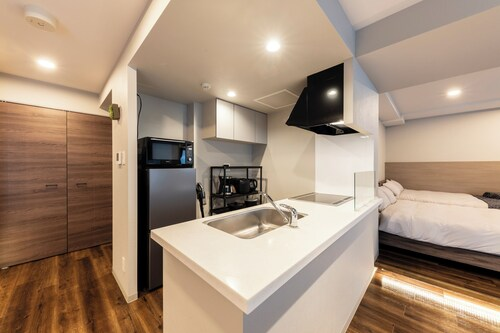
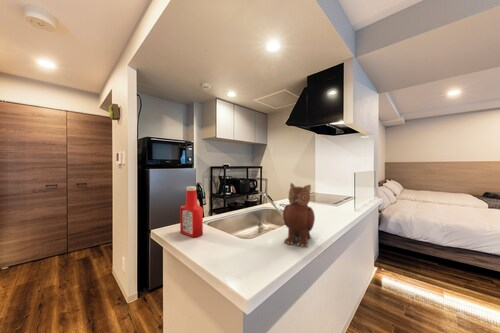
+ teapot (297, 210)
+ soap bottle (191, 210)
